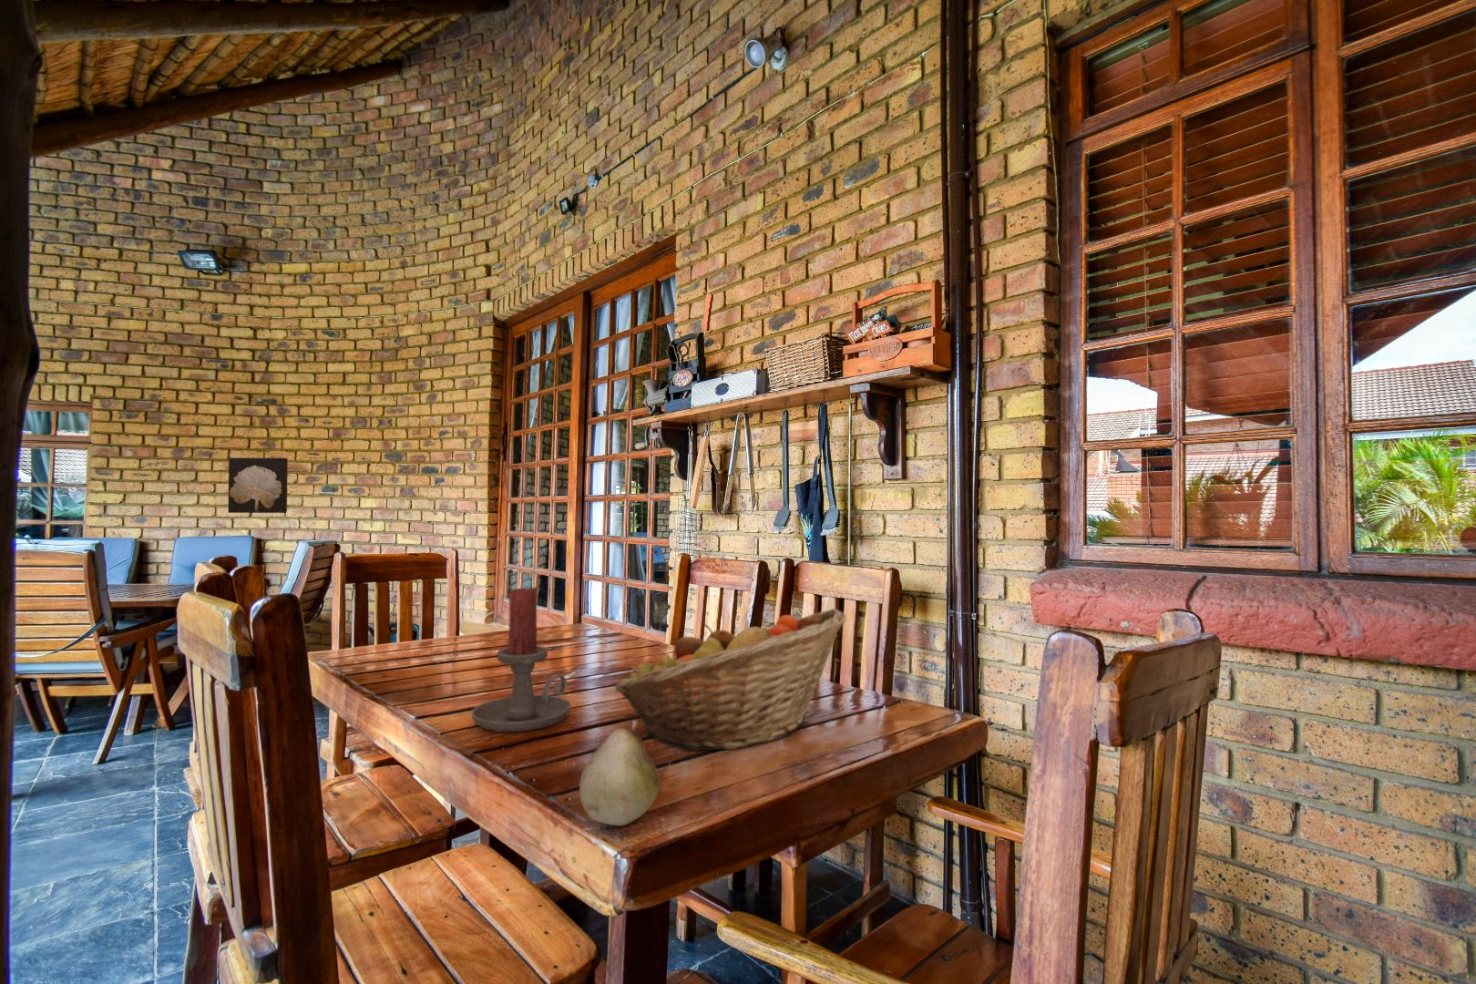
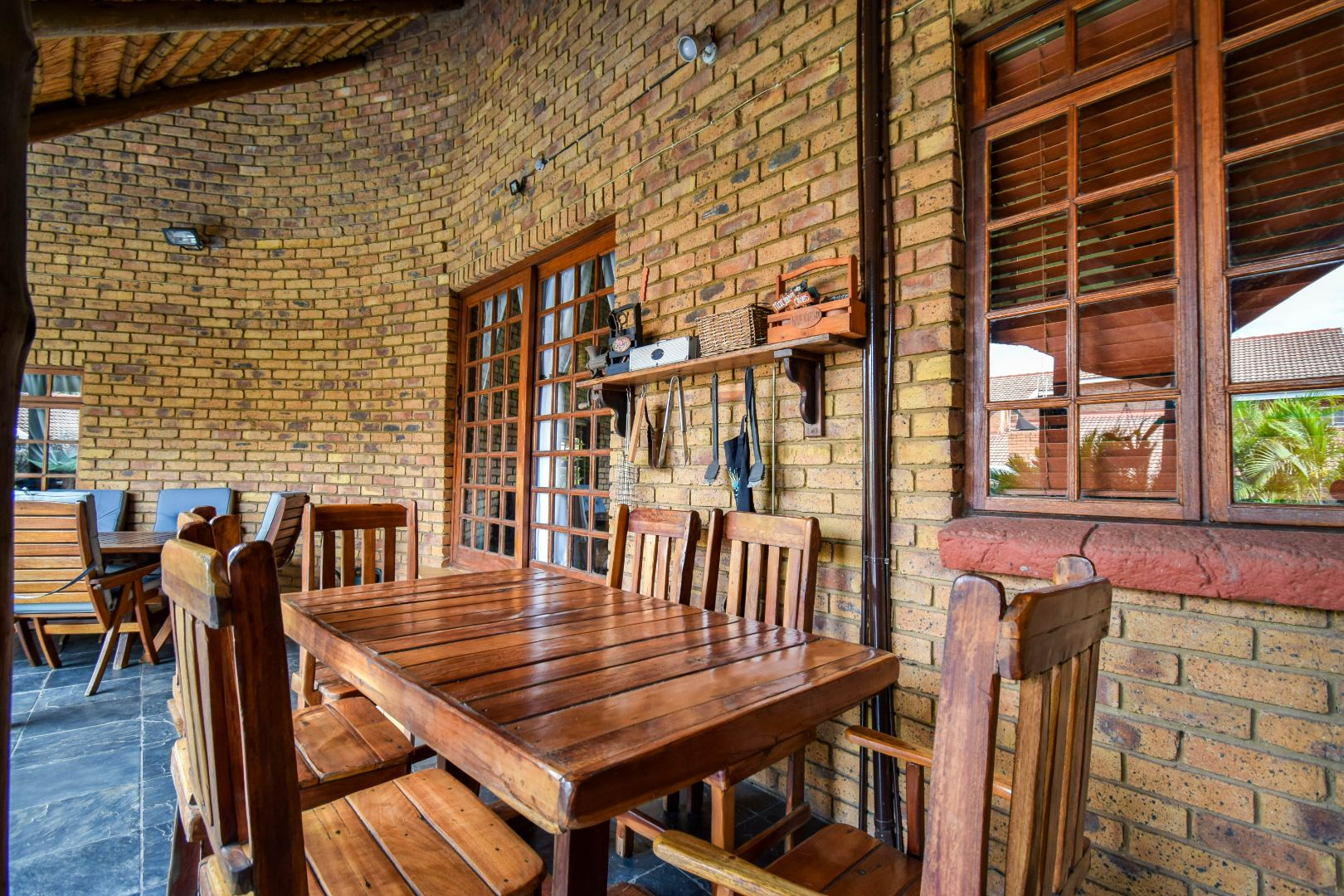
- fruit basket (737, 667)
- candle holder (532, 650)
- wall art (258, 484)
- fruit (617, 772)
